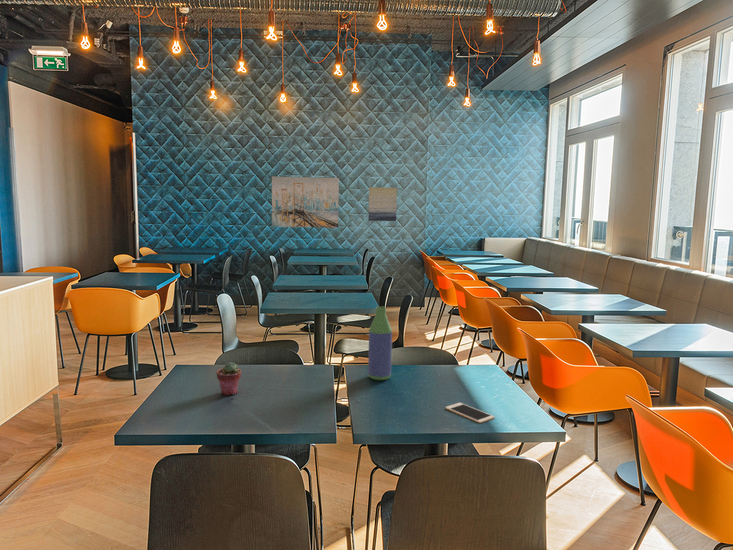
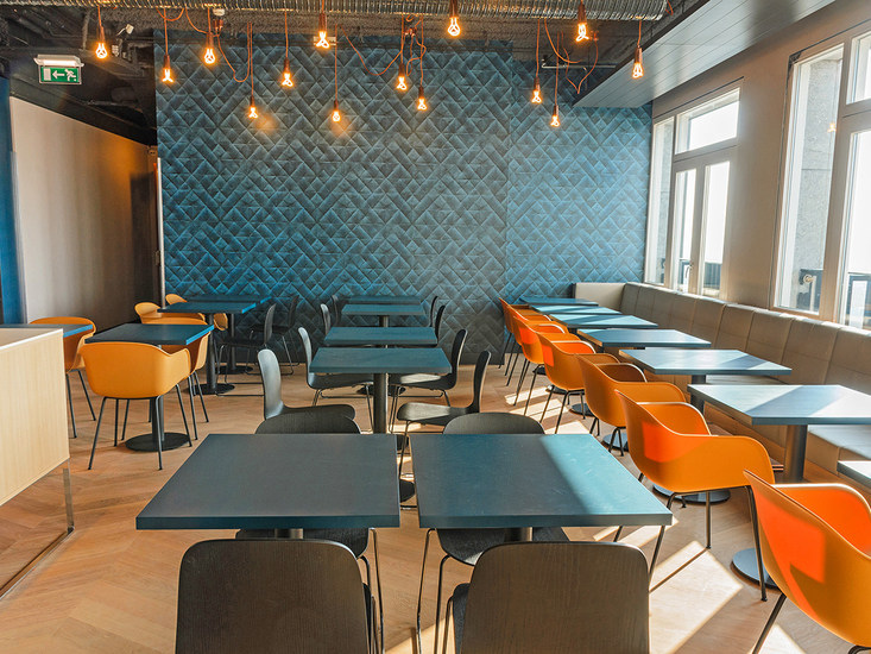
- potted succulent (229, 377)
- bottle (380, 343)
- wall art (305, 202)
- wall art (382, 204)
- cell phone (469, 412)
